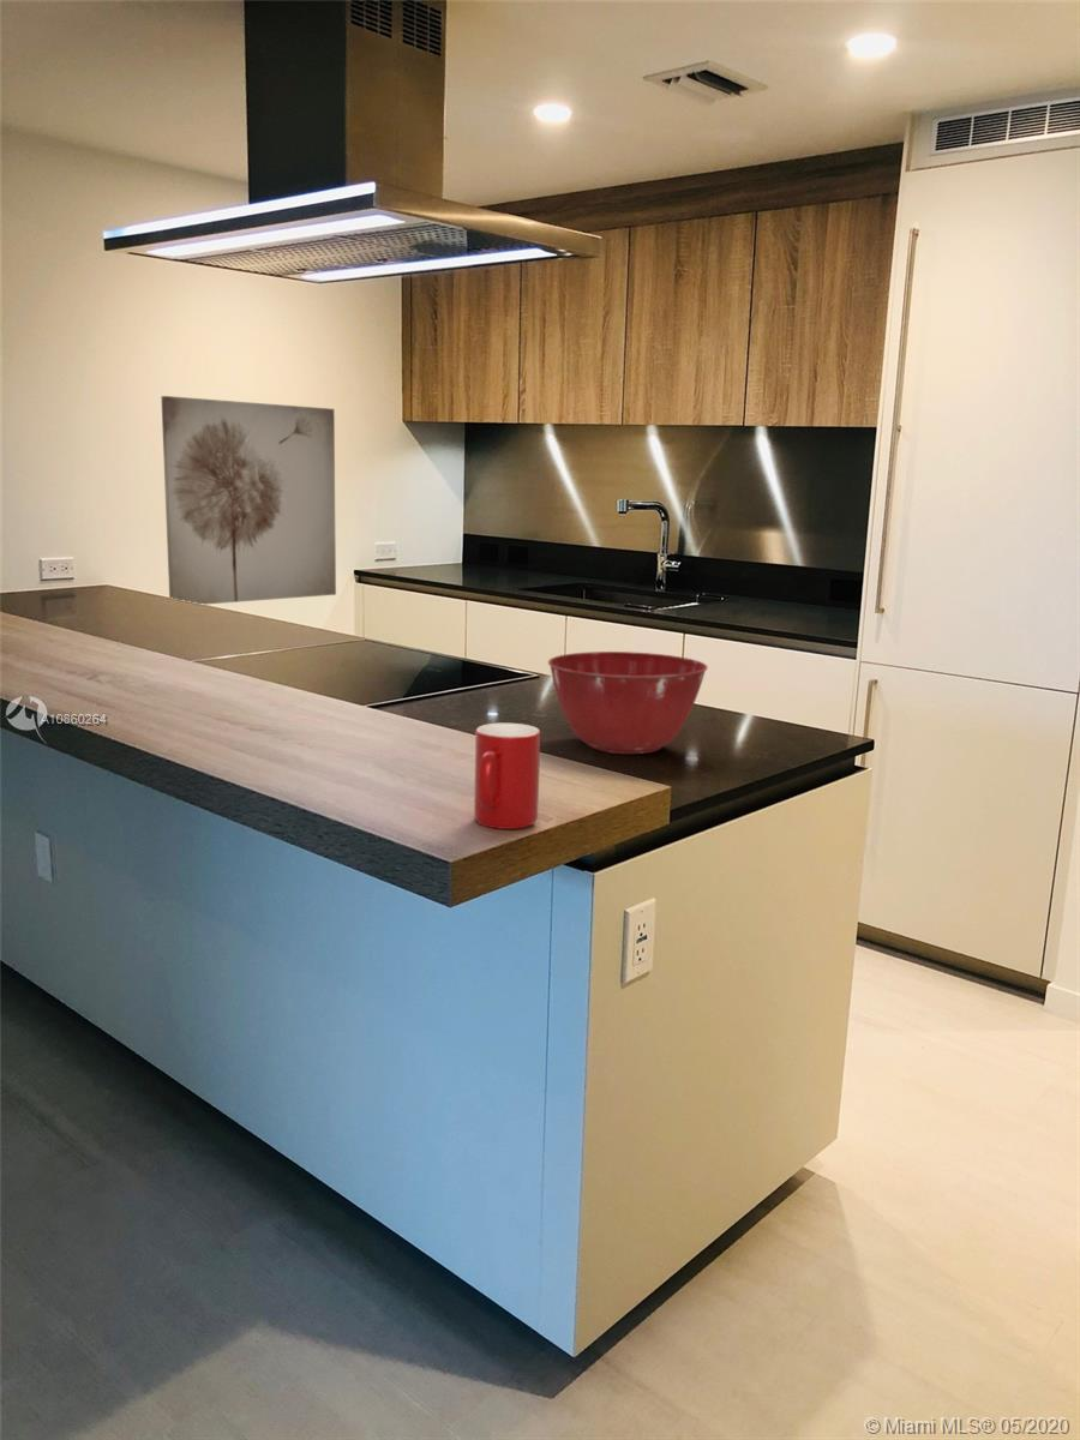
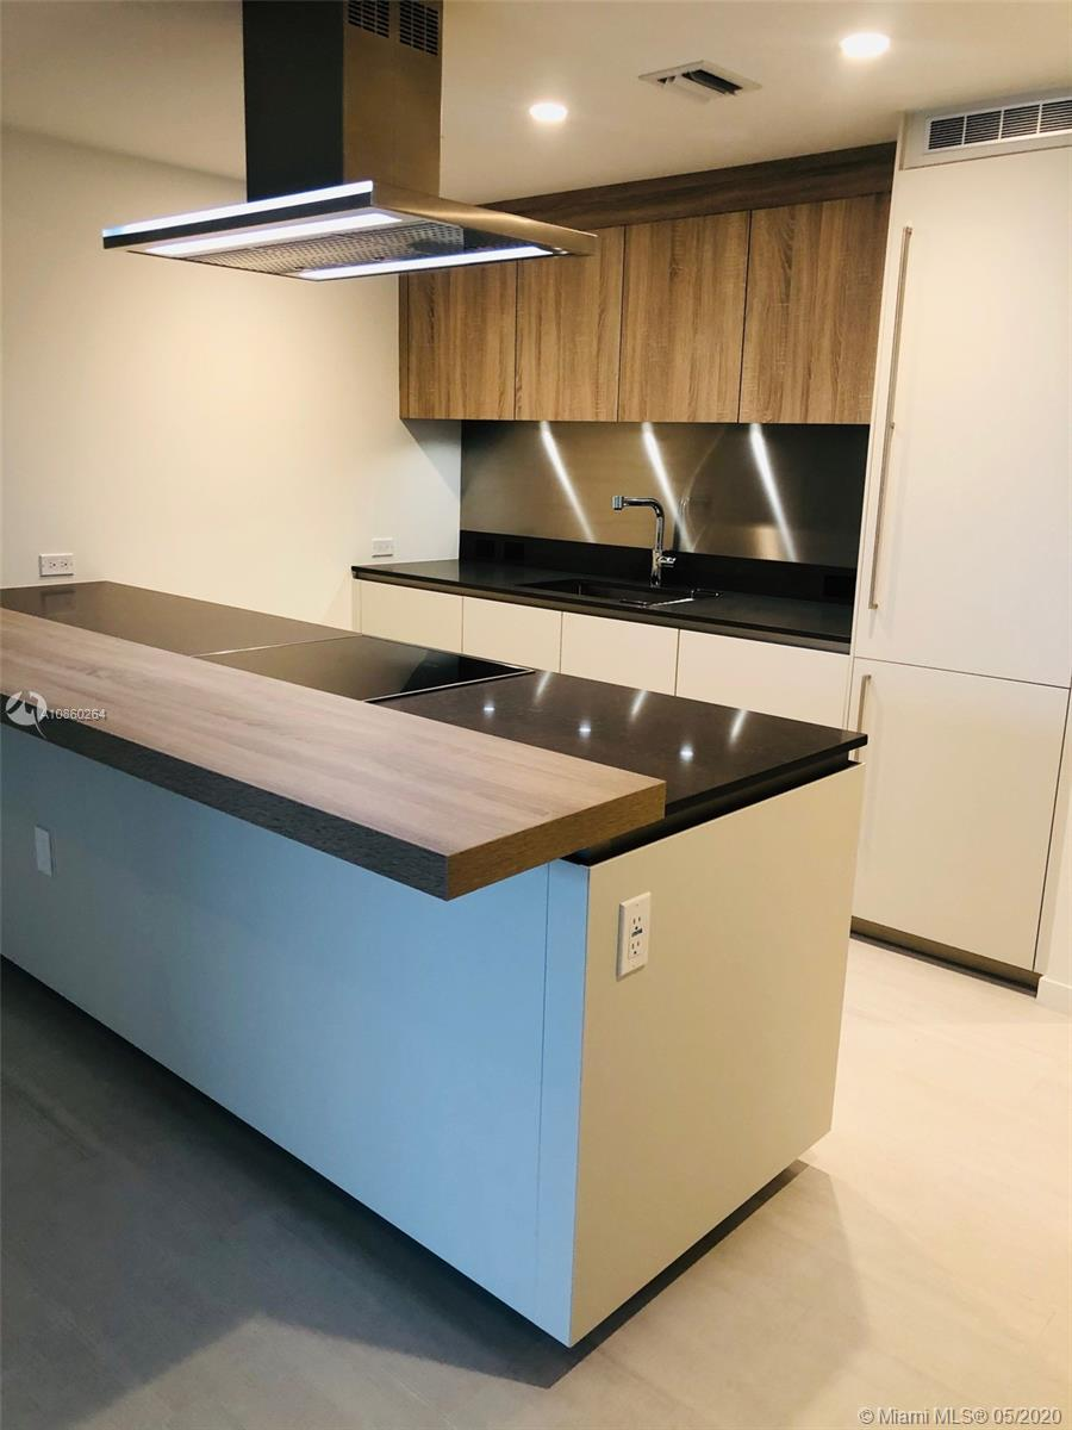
- wall art (254, 503)
- cup (498, 778)
- mixing bowl (625, 703)
